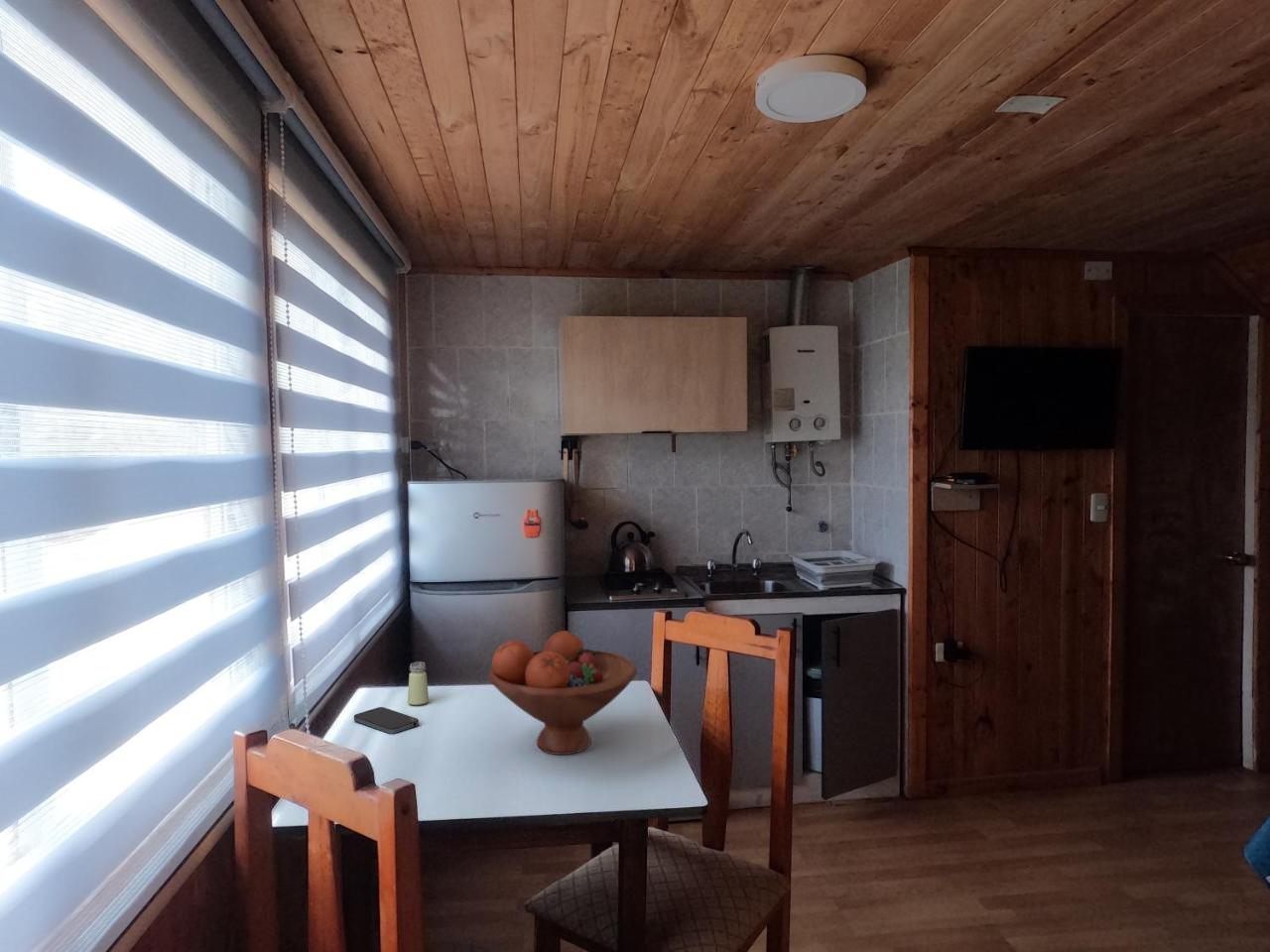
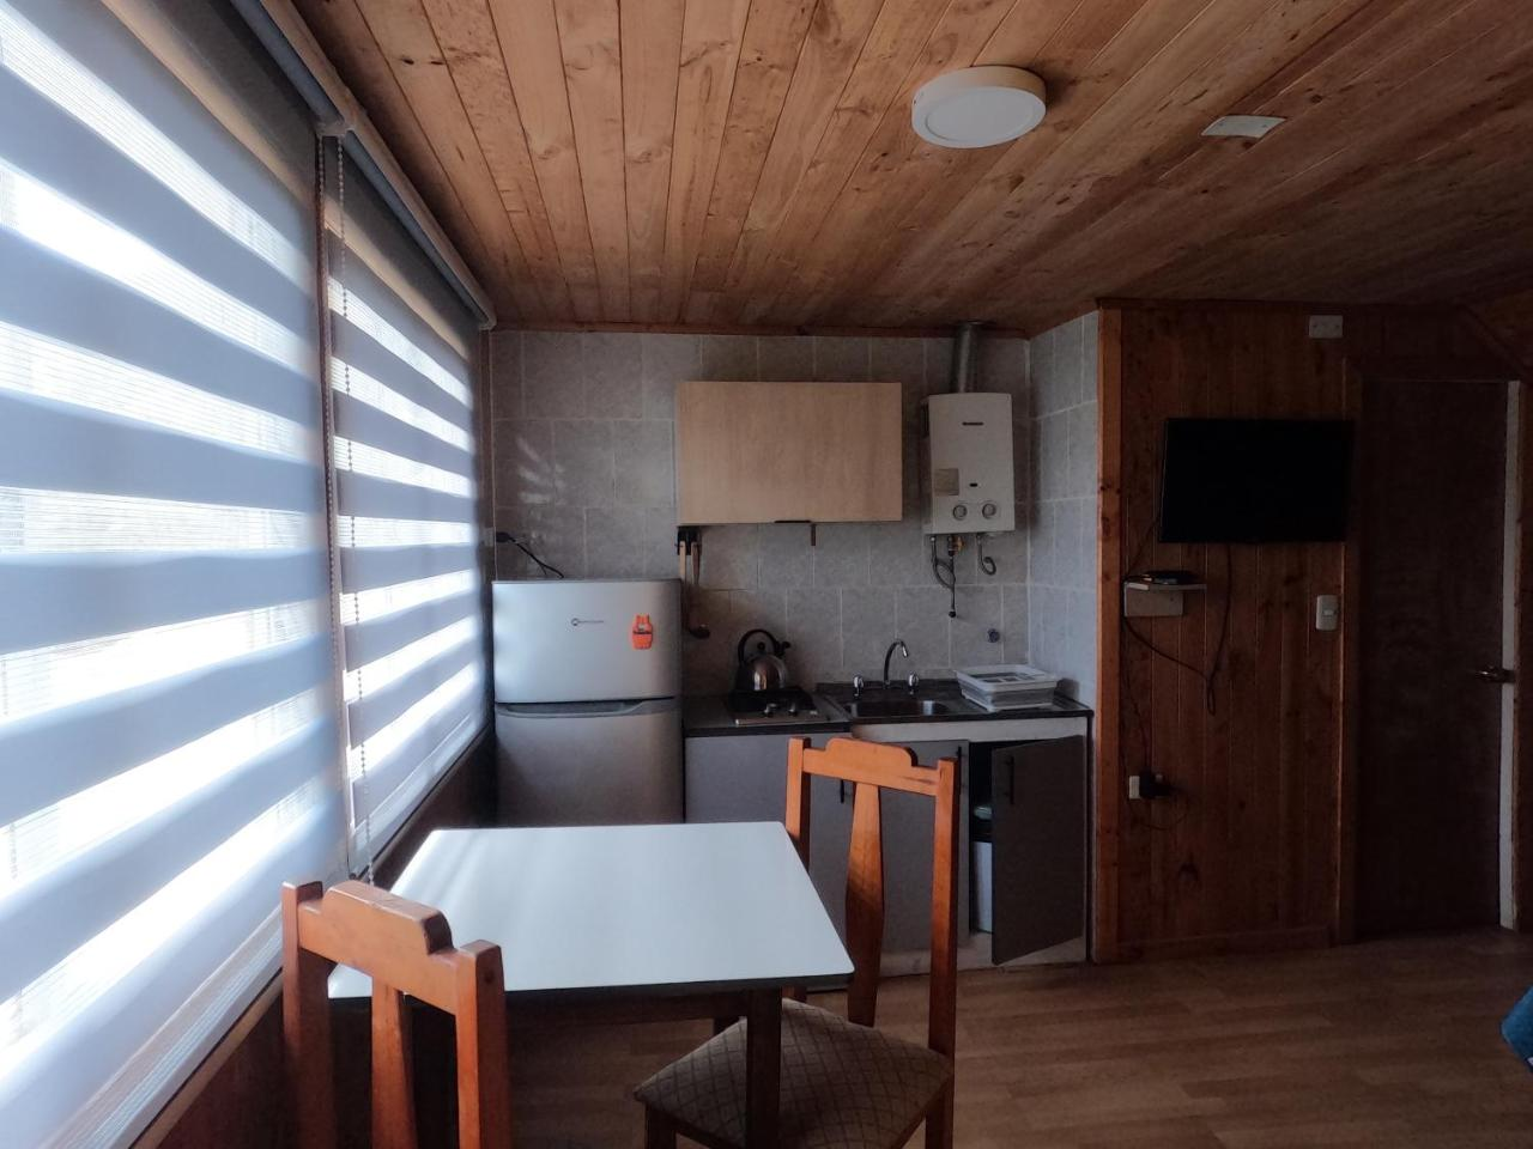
- saltshaker (418, 682)
- smartphone (386, 720)
- fruit bowl (564, 691)
